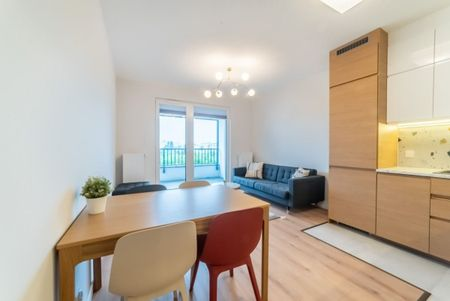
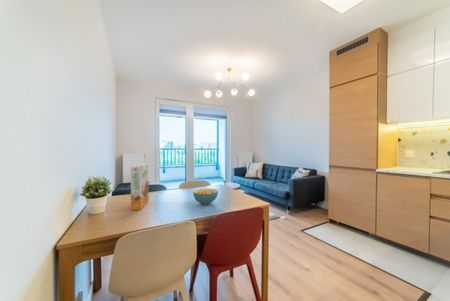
+ cereal box (140, 185)
+ cereal bowl (205, 197)
